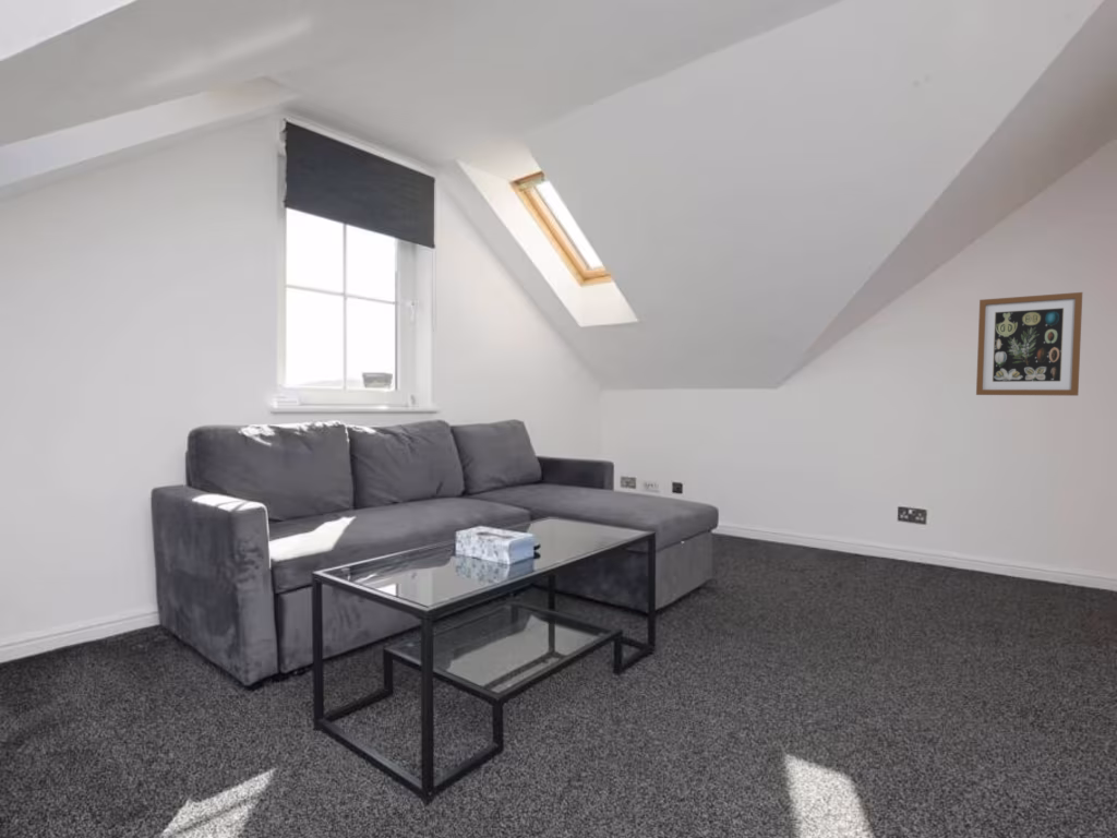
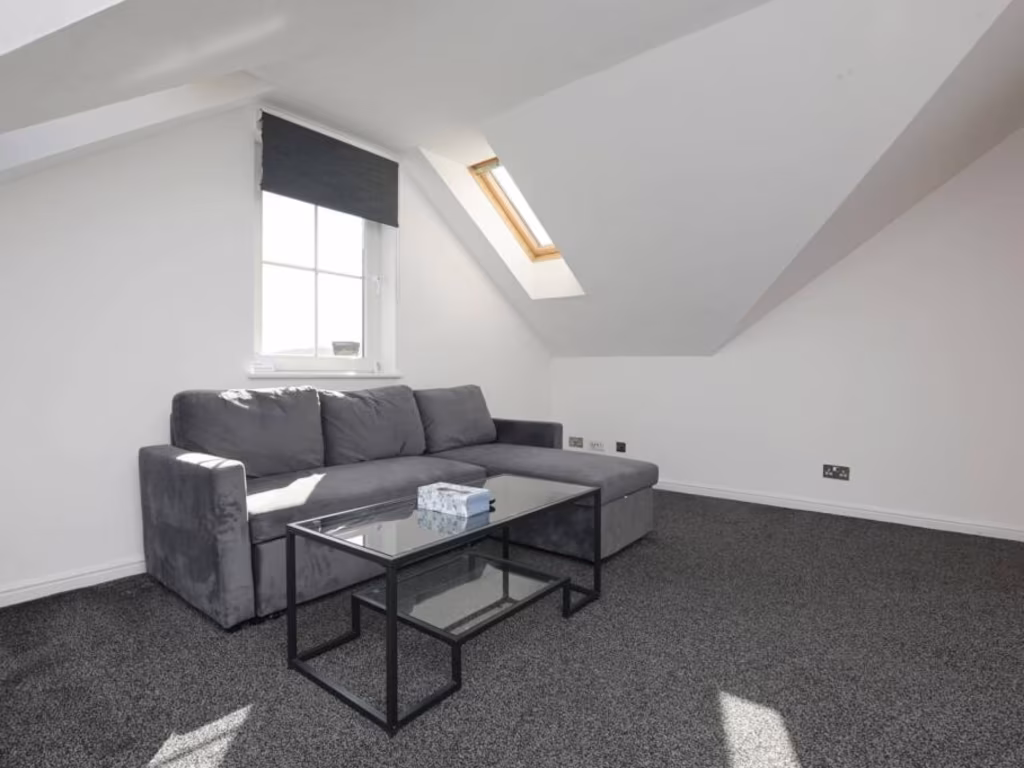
- wall art (1026, 346)
